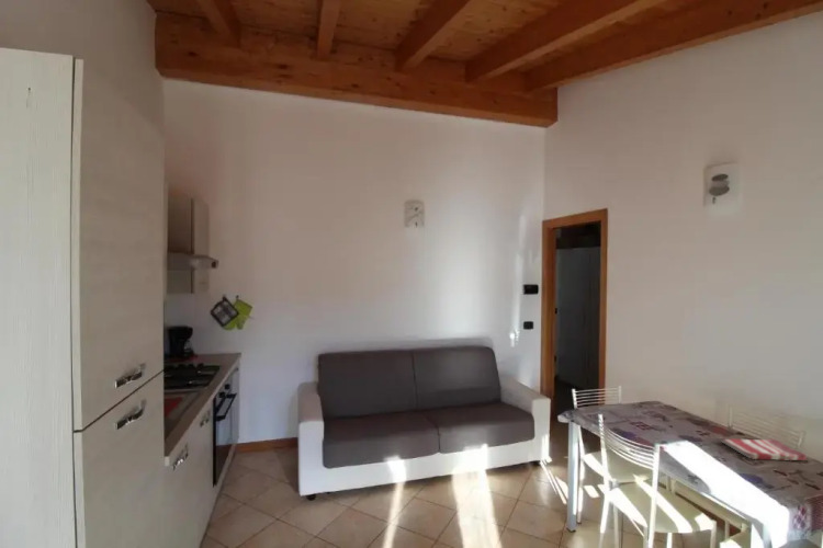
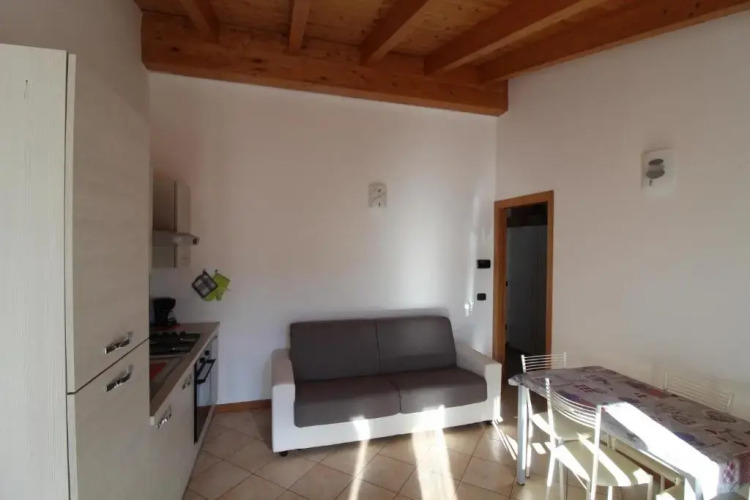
- dish towel (762, 447)
